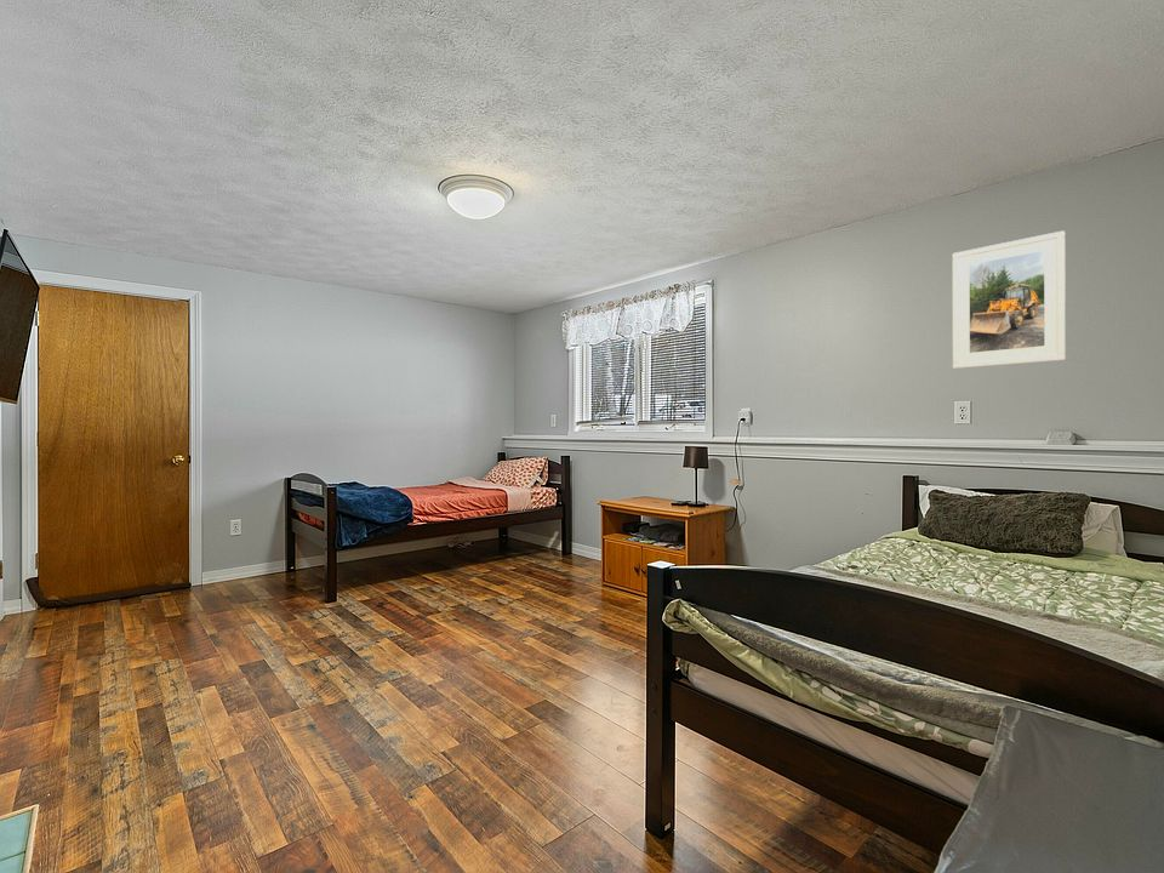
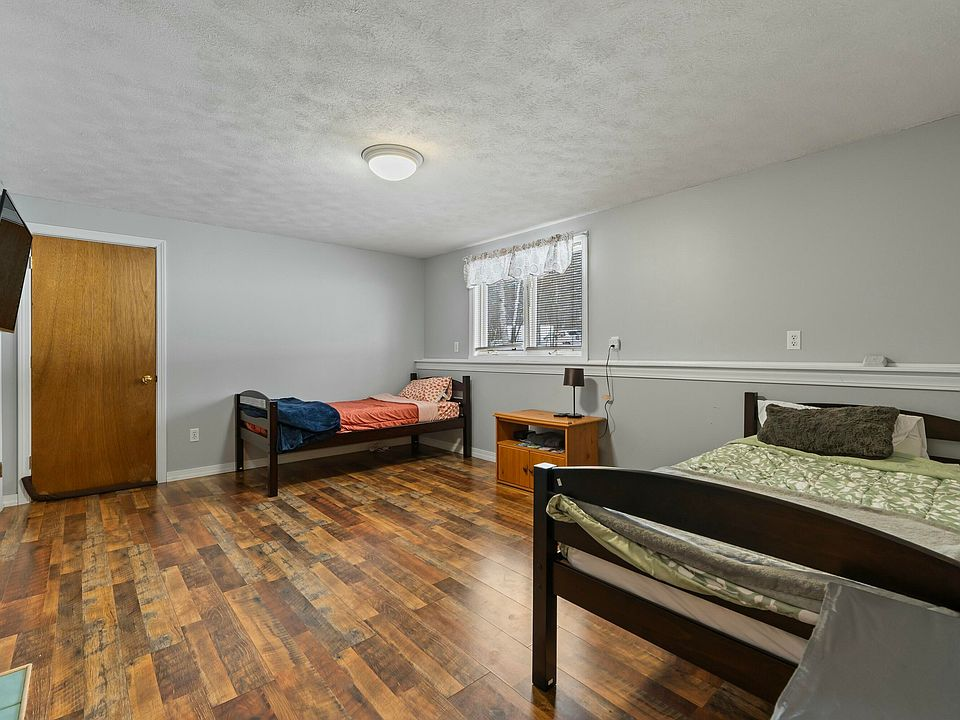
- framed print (1005, 303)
